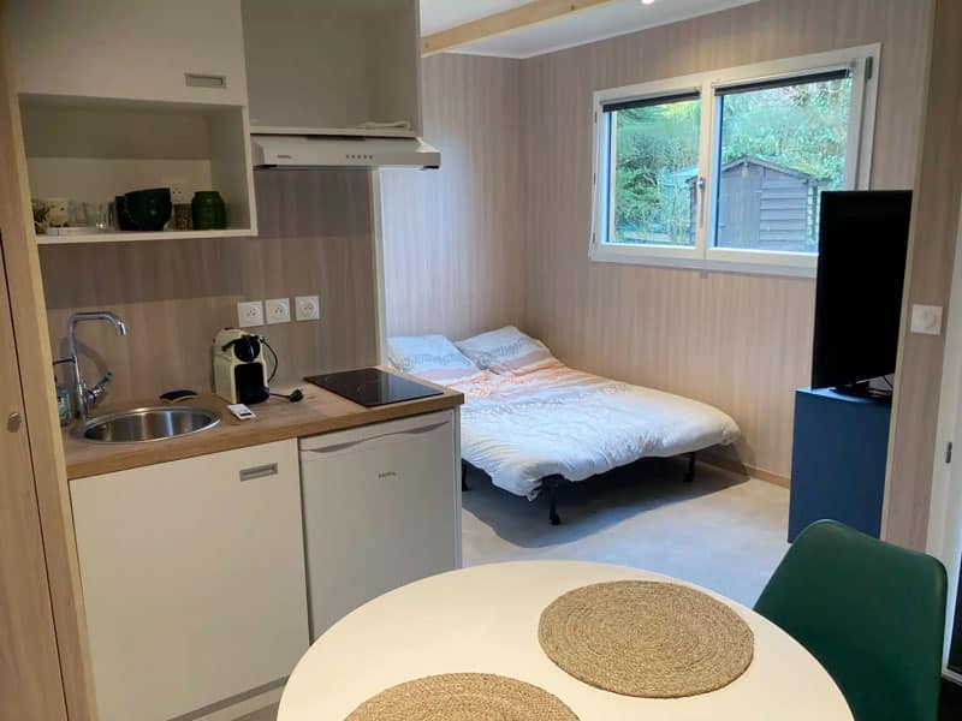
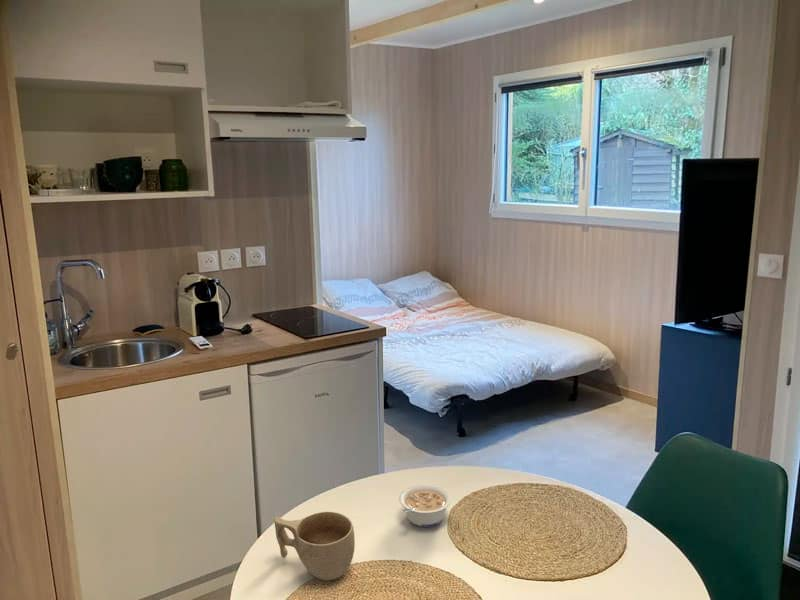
+ cup (314, 544)
+ legume (425, 506)
